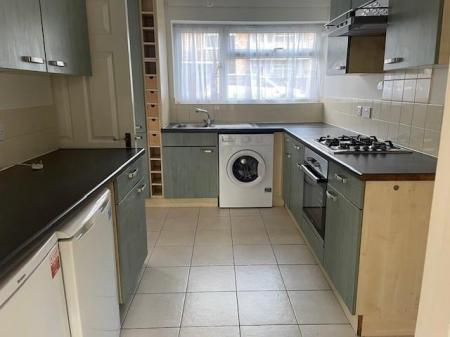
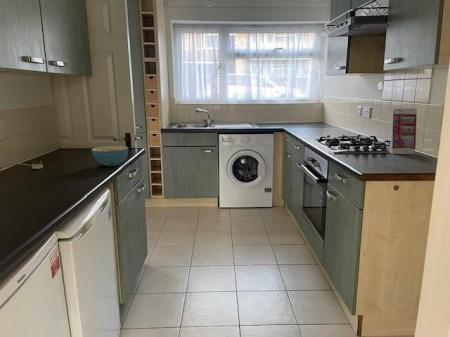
+ cereal bowl (110, 156)
+ gift box (403, 131)
